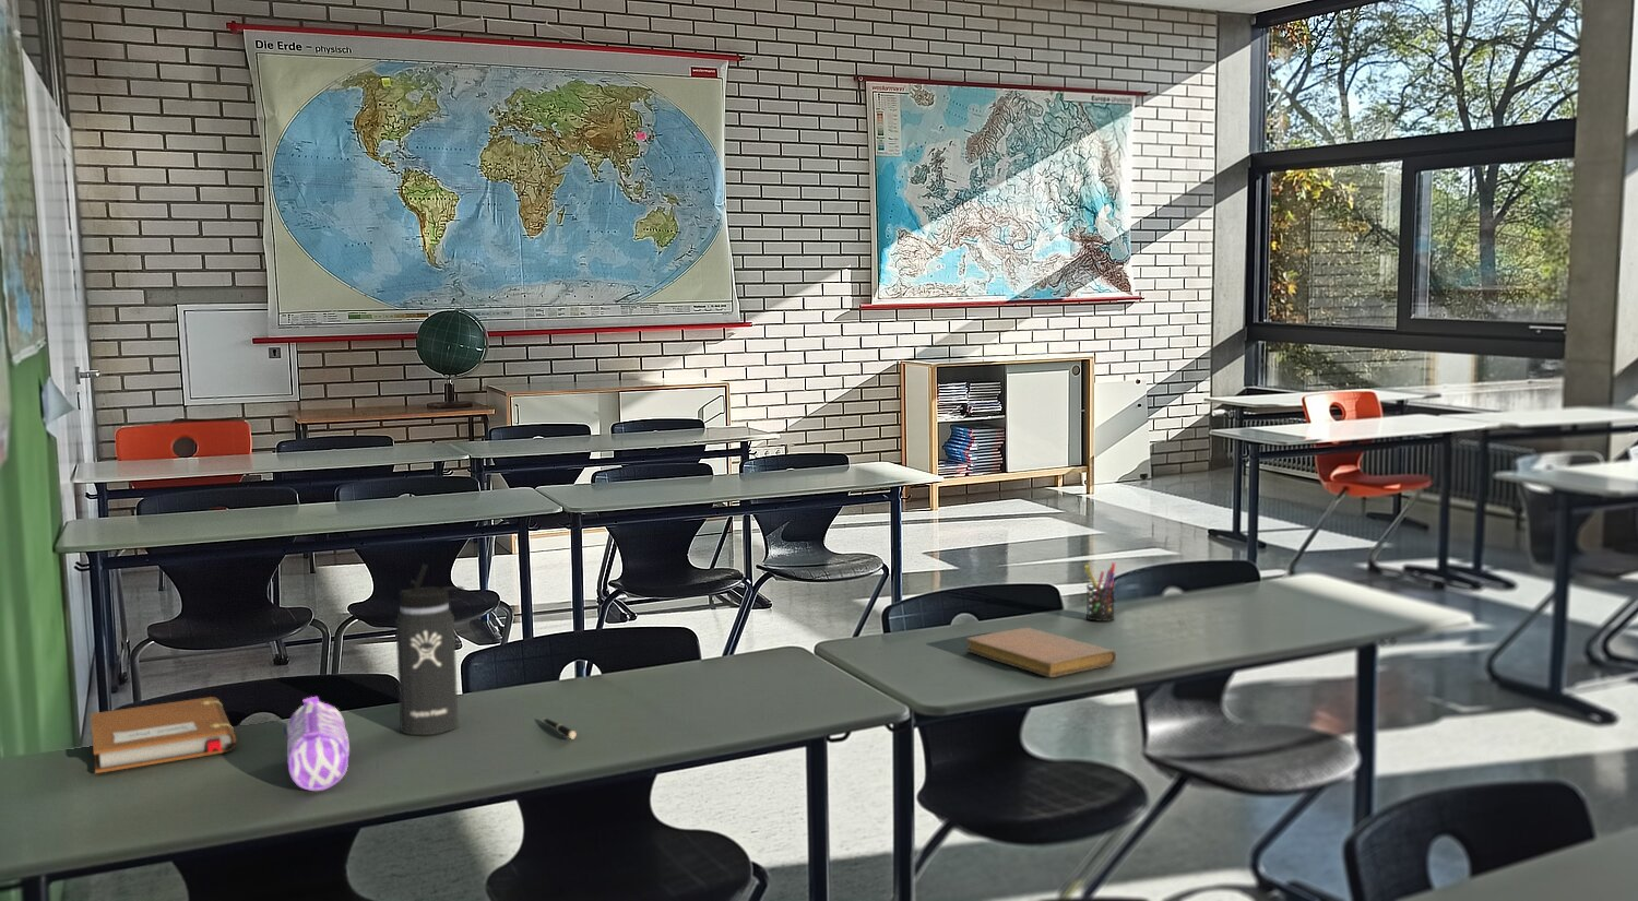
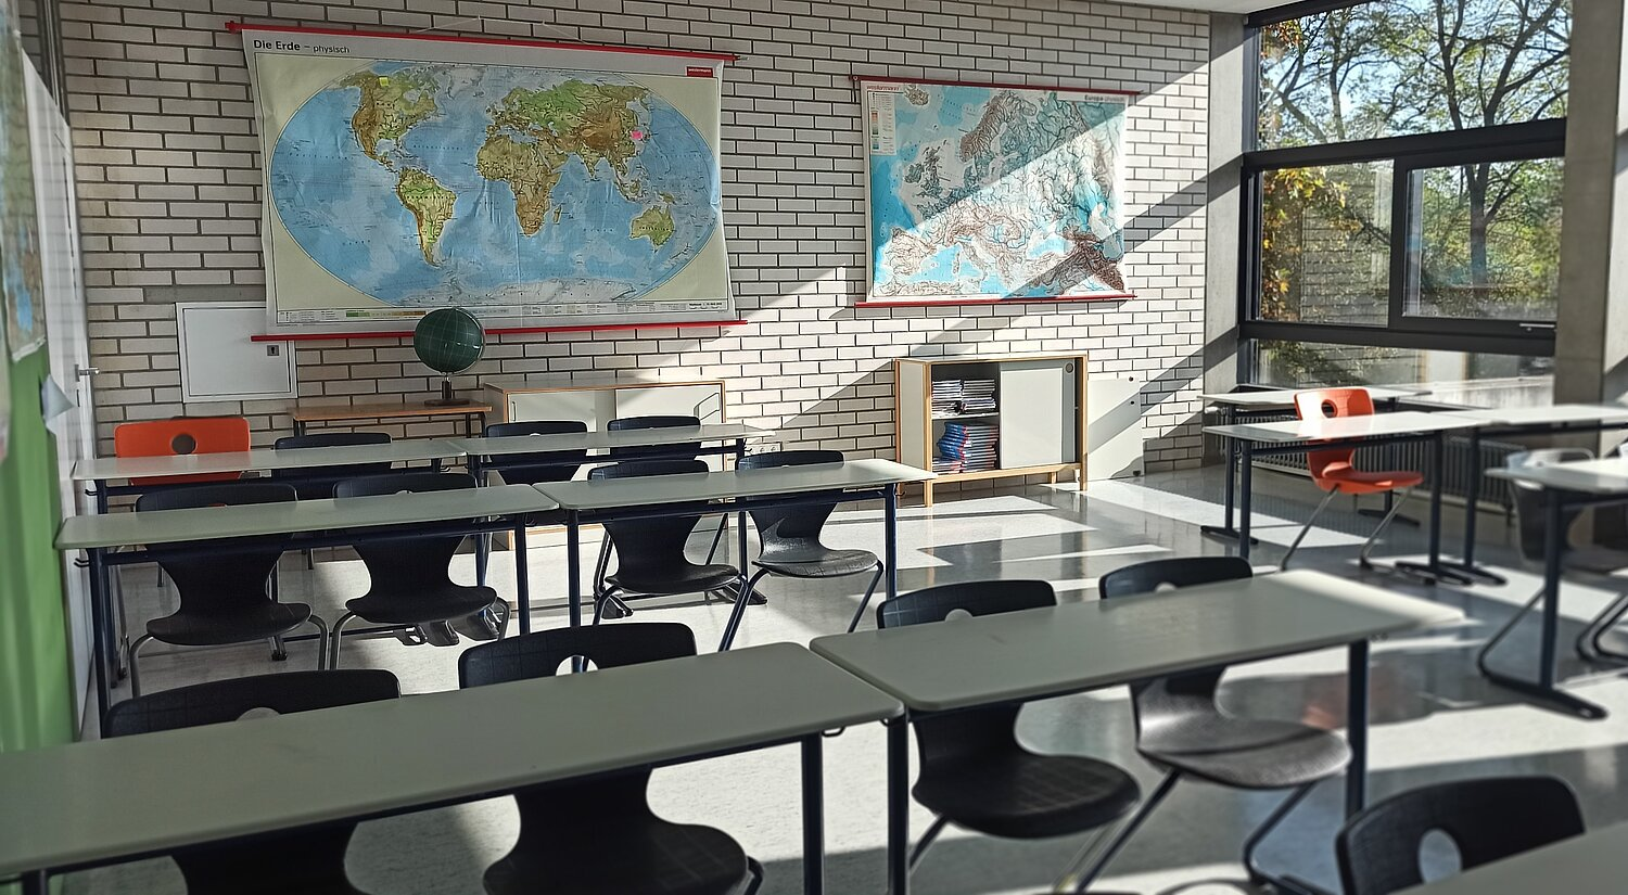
- pen holder (1103, 589)
- notebook (1038, 650)
- thermos bottle (433, 646)
- pencil case (318, 741)
- pen (557, 726)
- notebook (162, 731)
